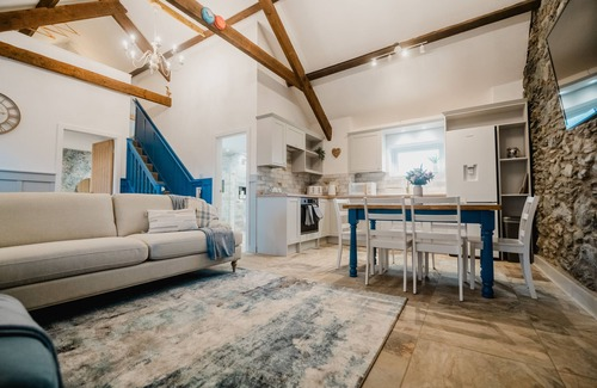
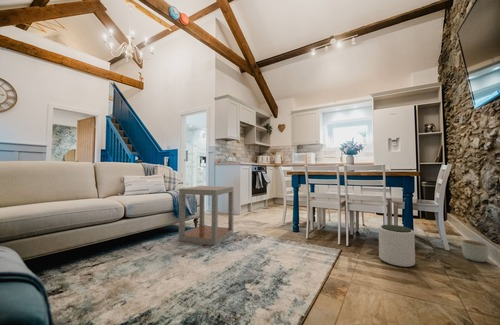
+ planter (475, 251)
+ side table (203, 212)
+ plant pot (396, 244)
